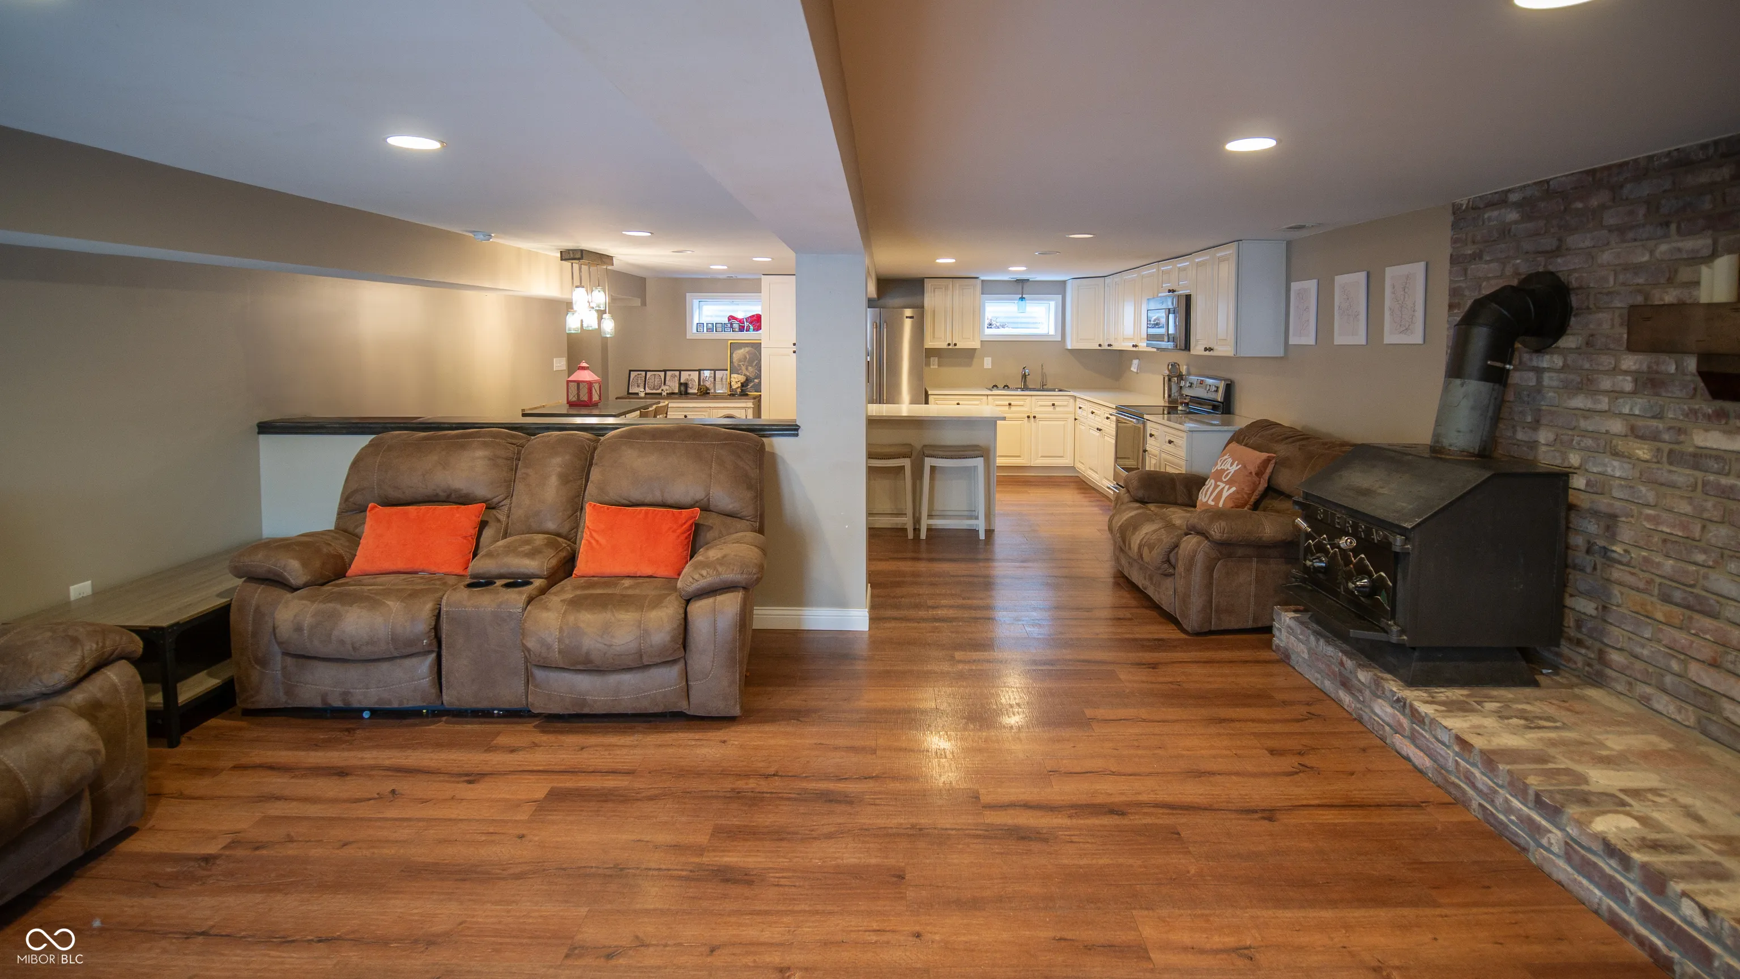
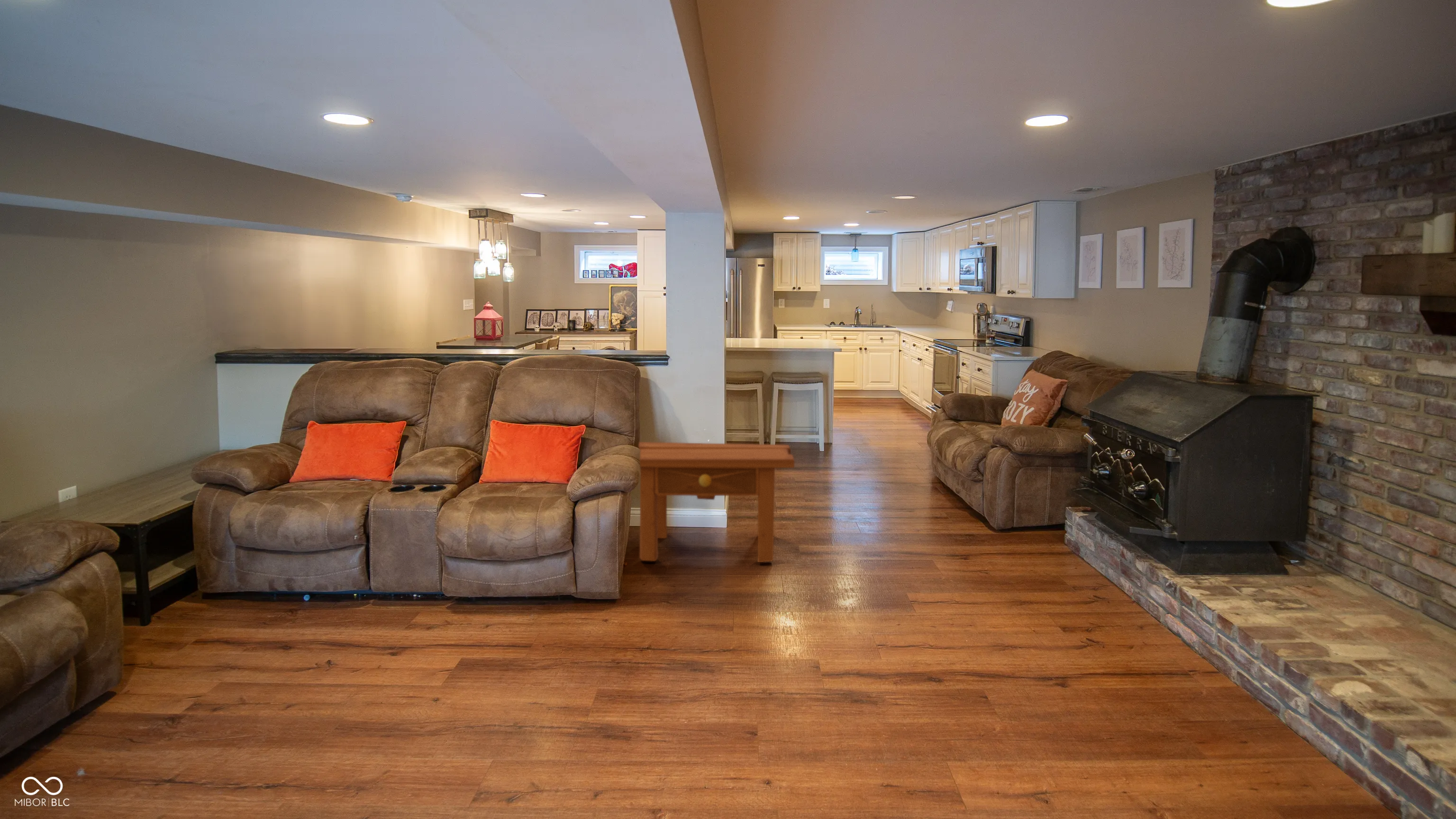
+ side table (709, 499)
